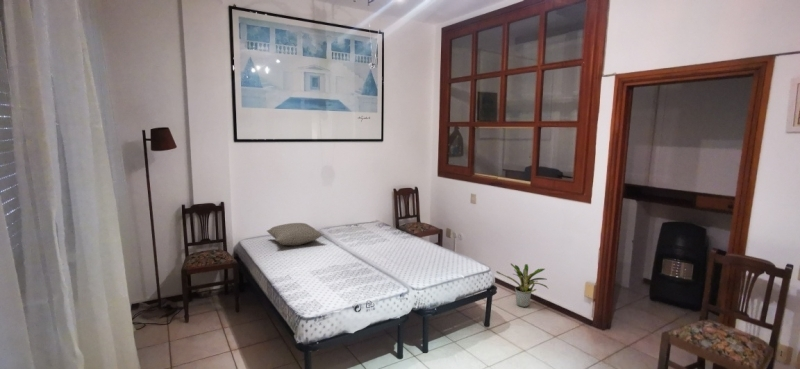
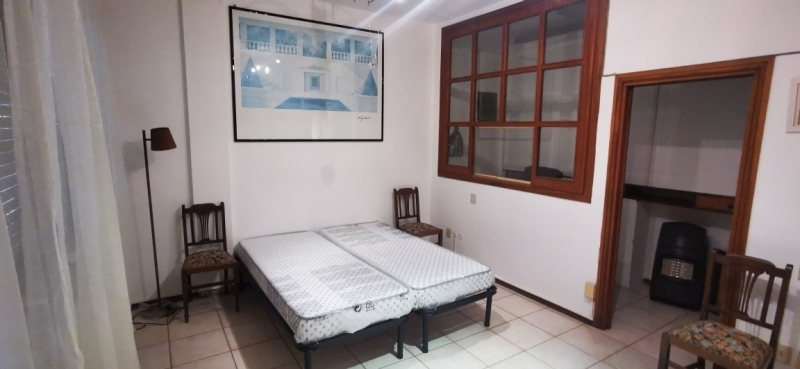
- pillow (294, 233)
- potted plant (524, 285)
